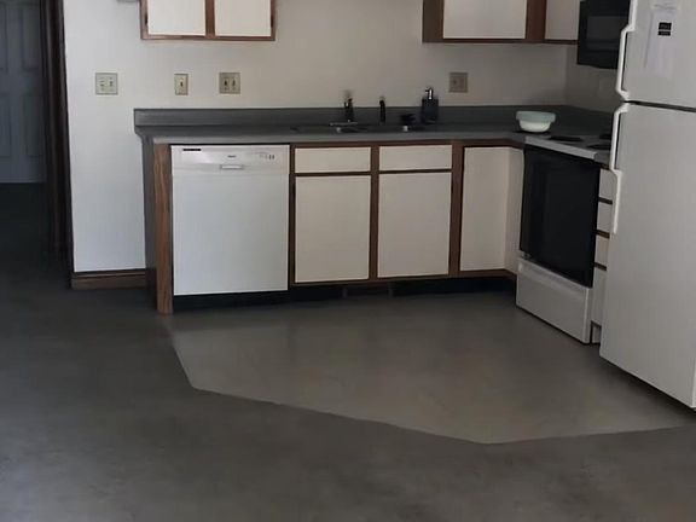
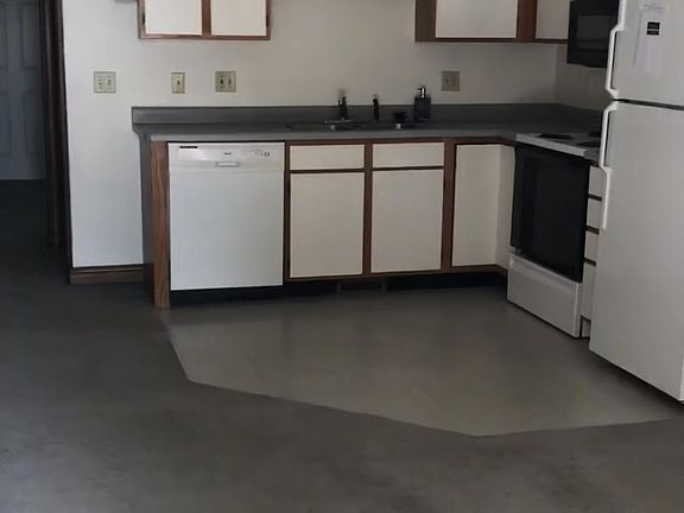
- bowl (534, 122)
